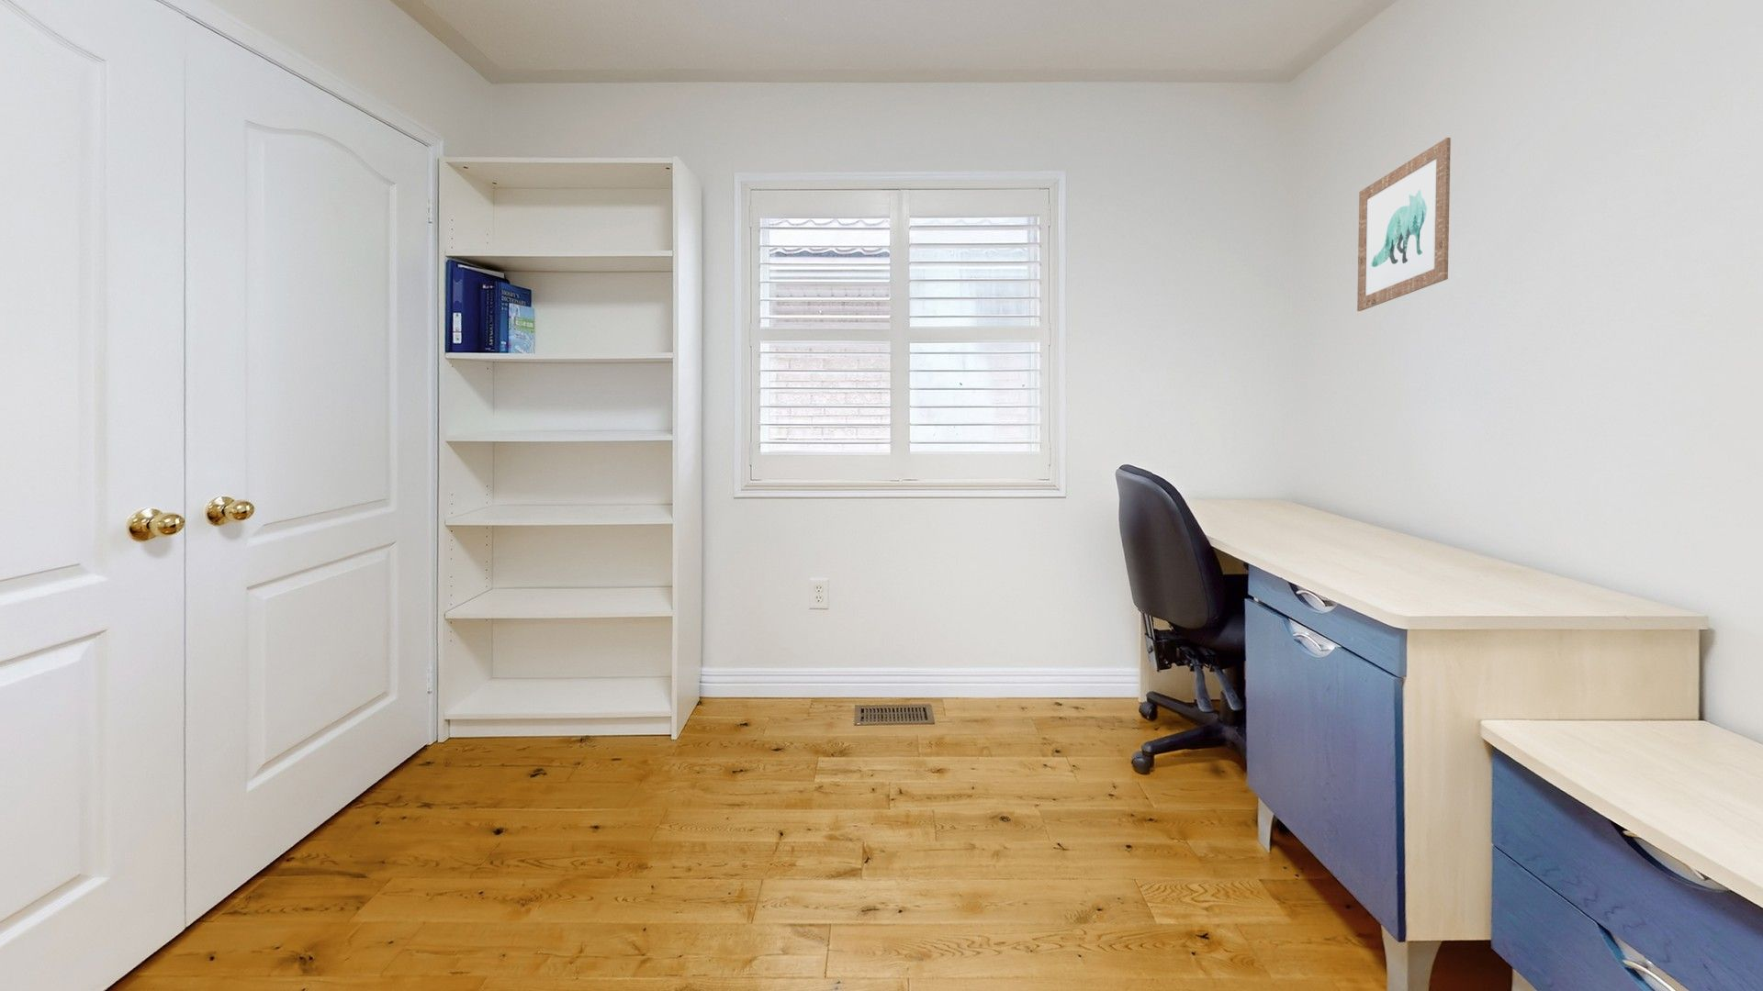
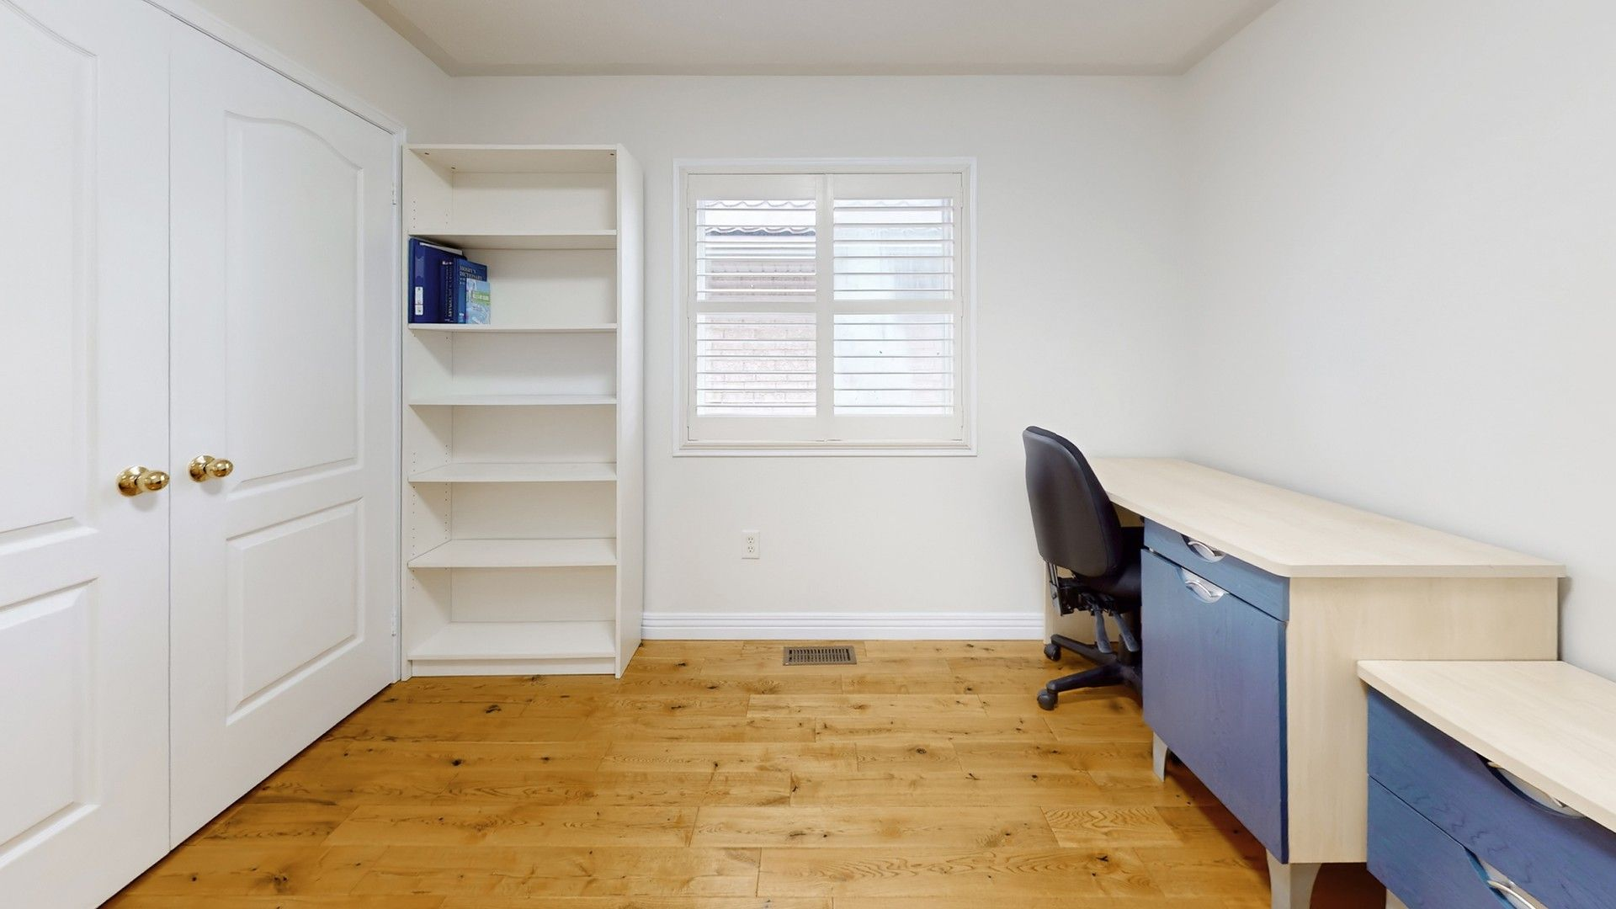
- wall art (1400, 231)
